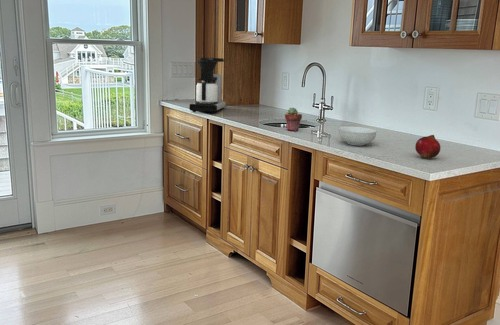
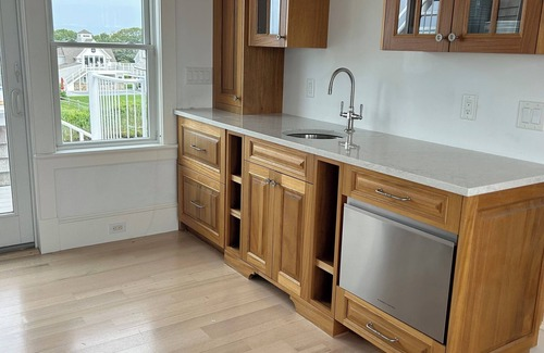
- fruit (427, 146)
- coffee maker (208, 84)
- cereal bowl (357, 136)
- potted succulent (293, 118)
